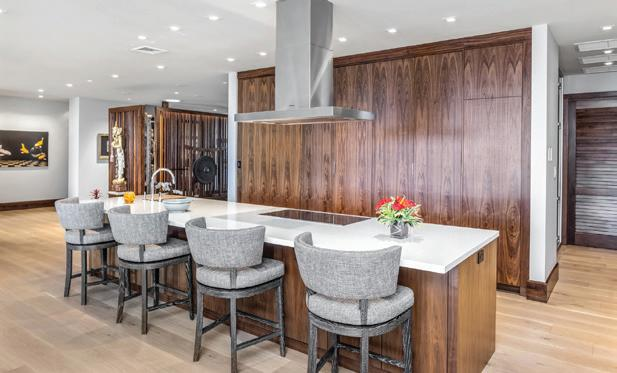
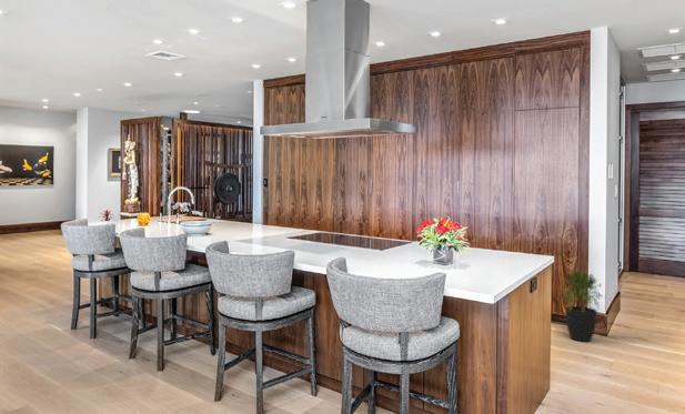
+ potted plant (578, 303)
